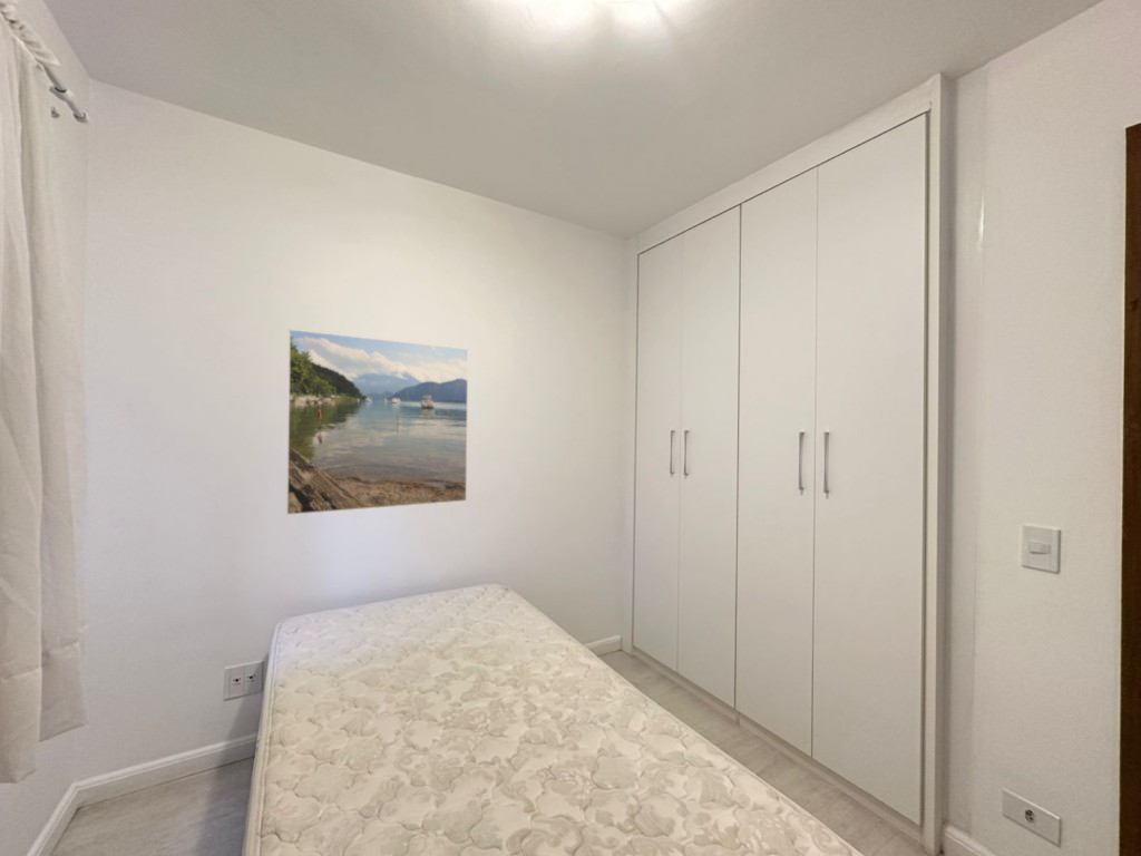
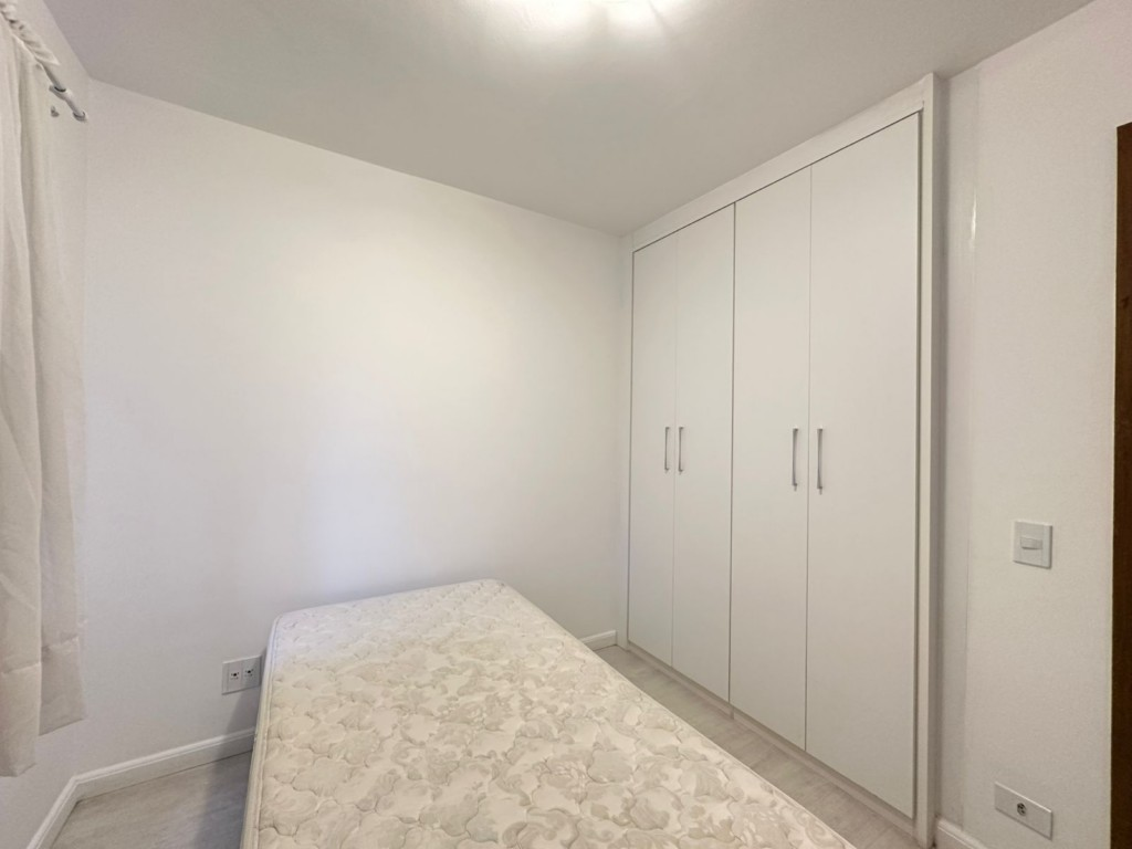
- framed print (386, 424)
